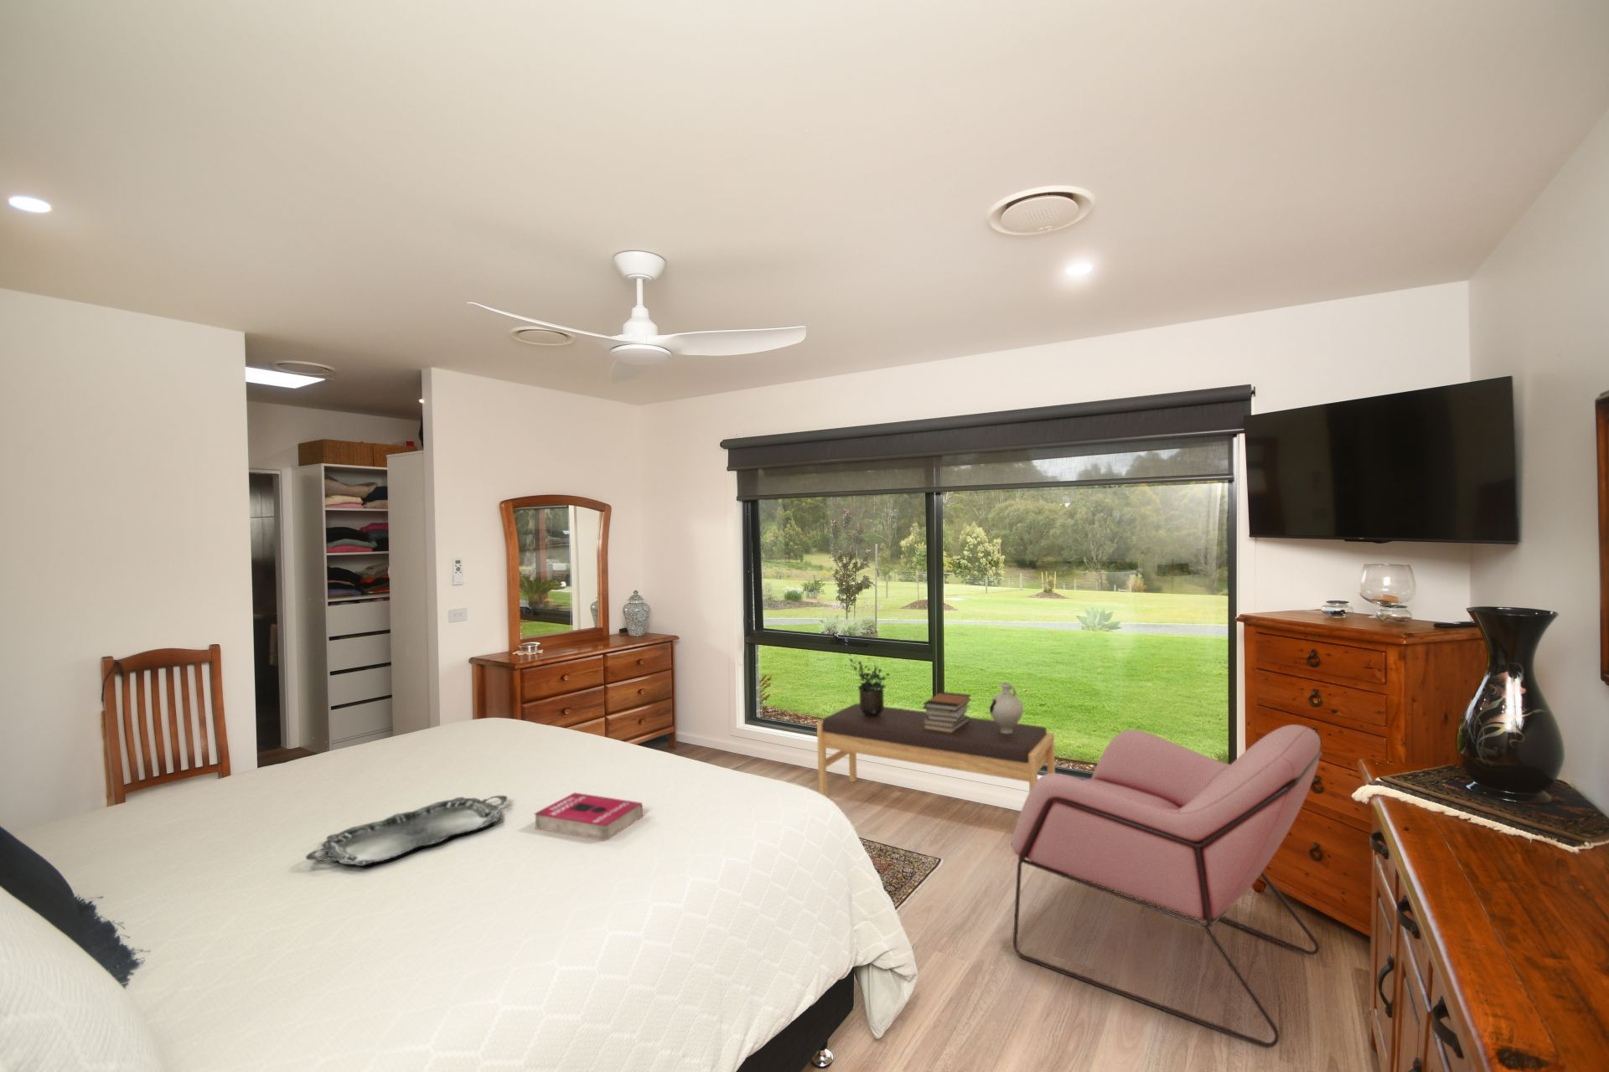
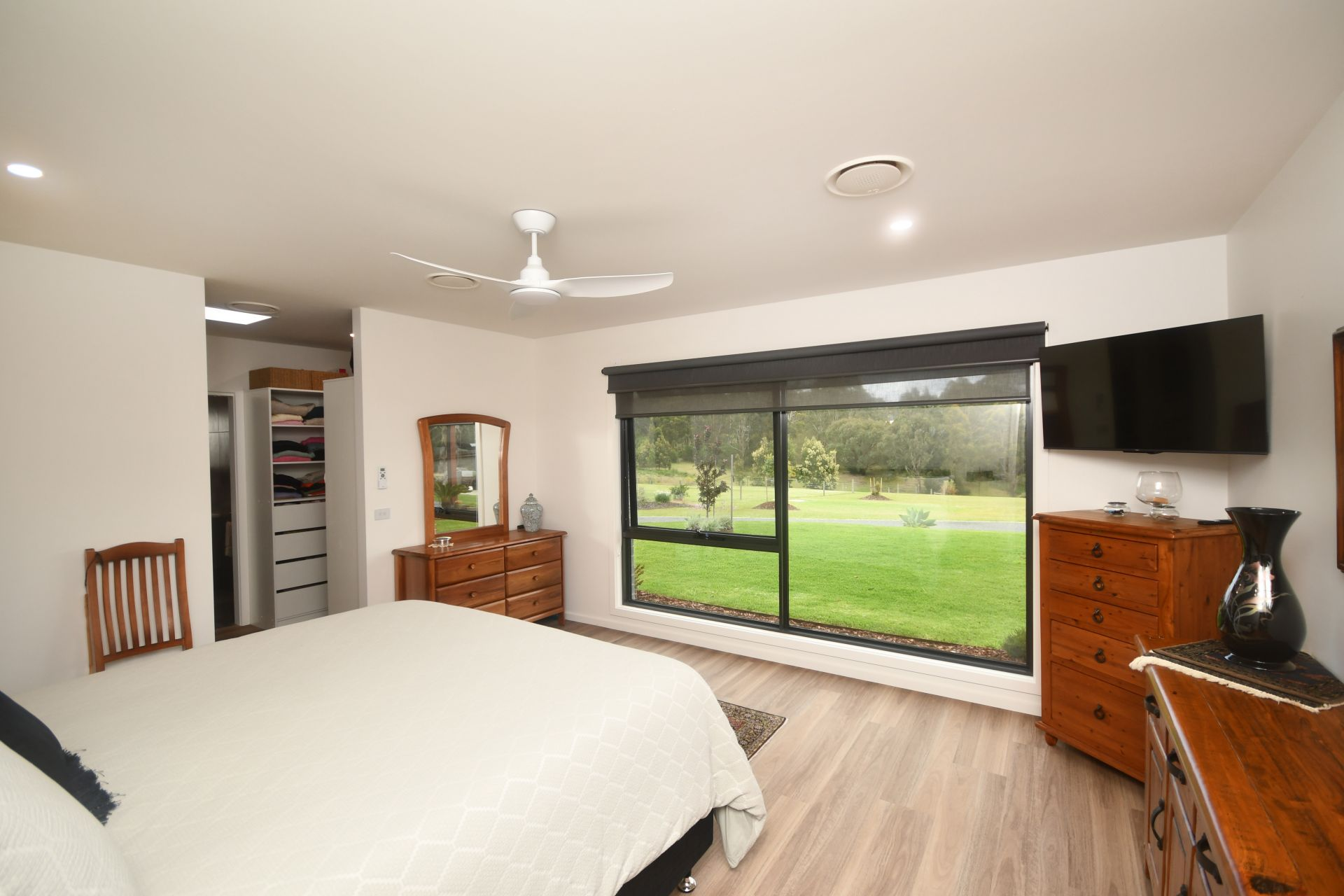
- armchair (1167, 832)
- decorative vase (1006, 707)
- bench (931, 765)
- potted plant (868, 682)
- book stack (947, 711)
- book (589, 815)
- serving tray (415, 828)
